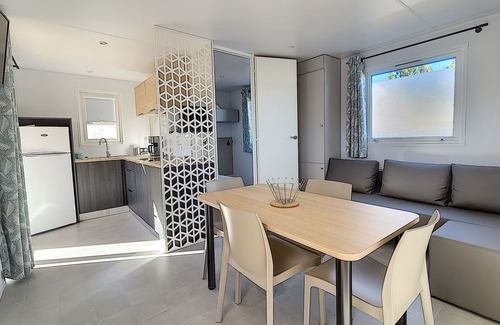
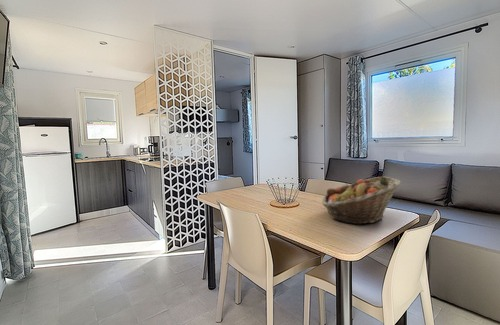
+ fruit basket (358, 197)
